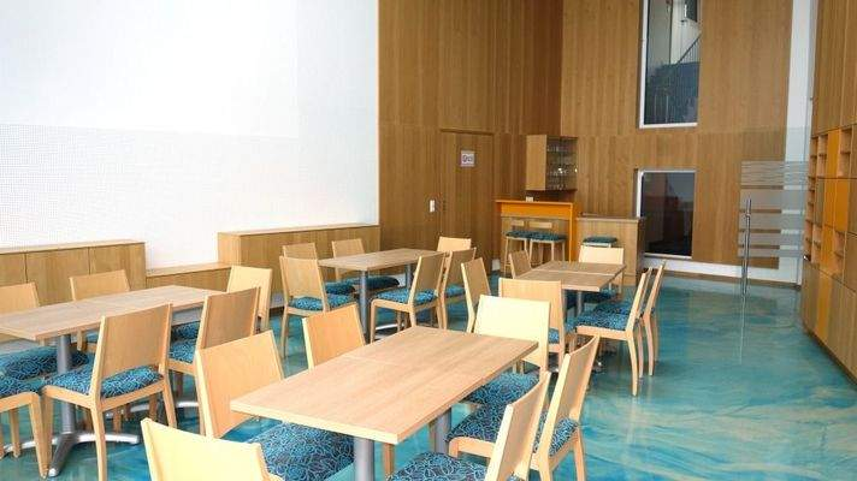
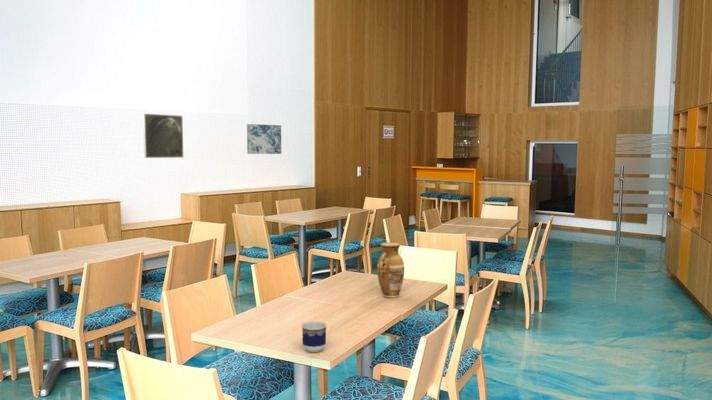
+ wall art (264, 139)
+ cup (316, 336)
+ vase (390, 269)
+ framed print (163, 136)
